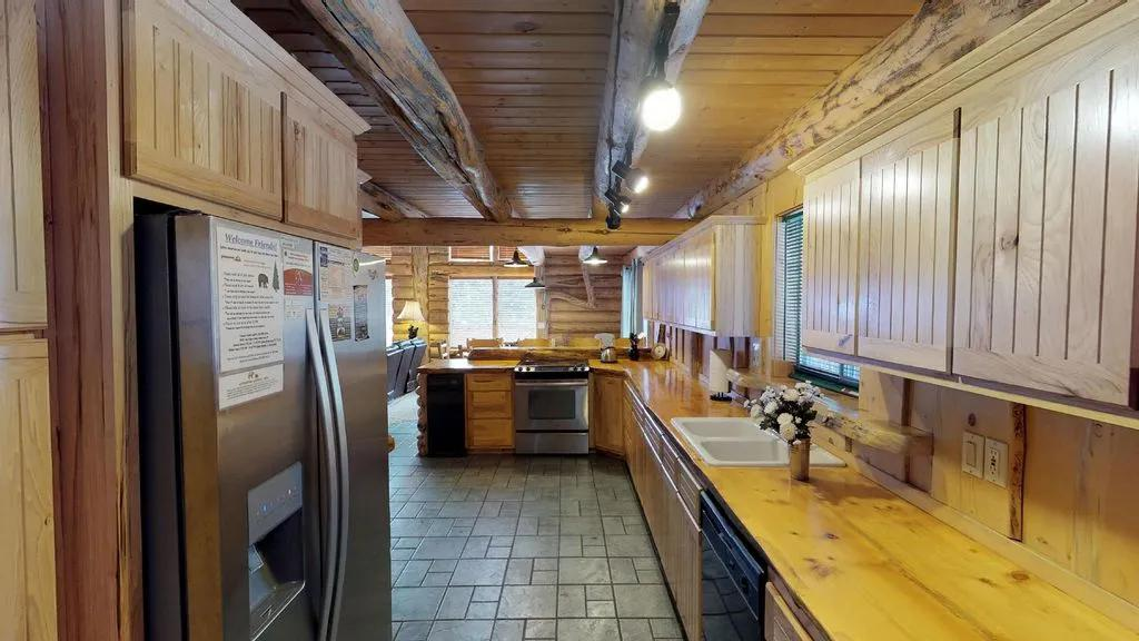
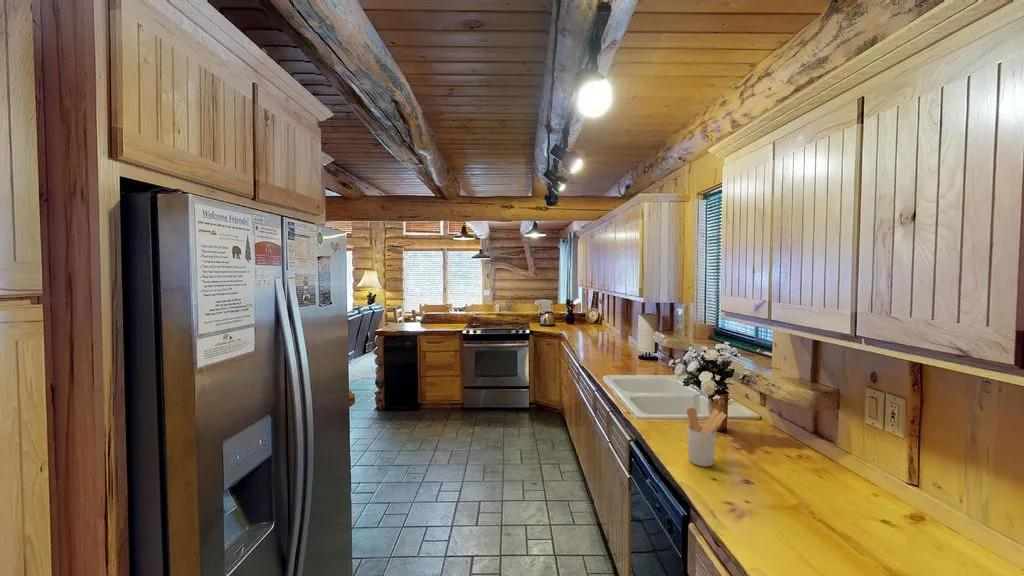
+ utensil holder (706, 435)
